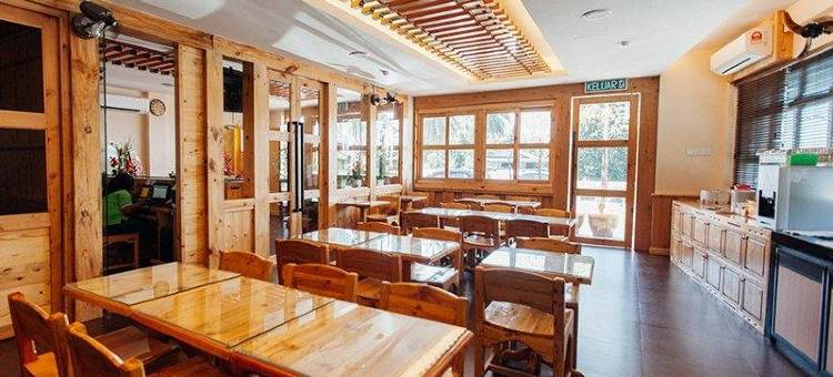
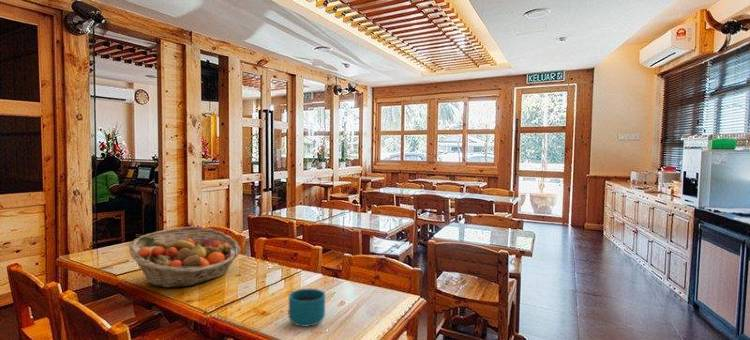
+ fruit basket (188, 254)
+ cup (310, 306)
